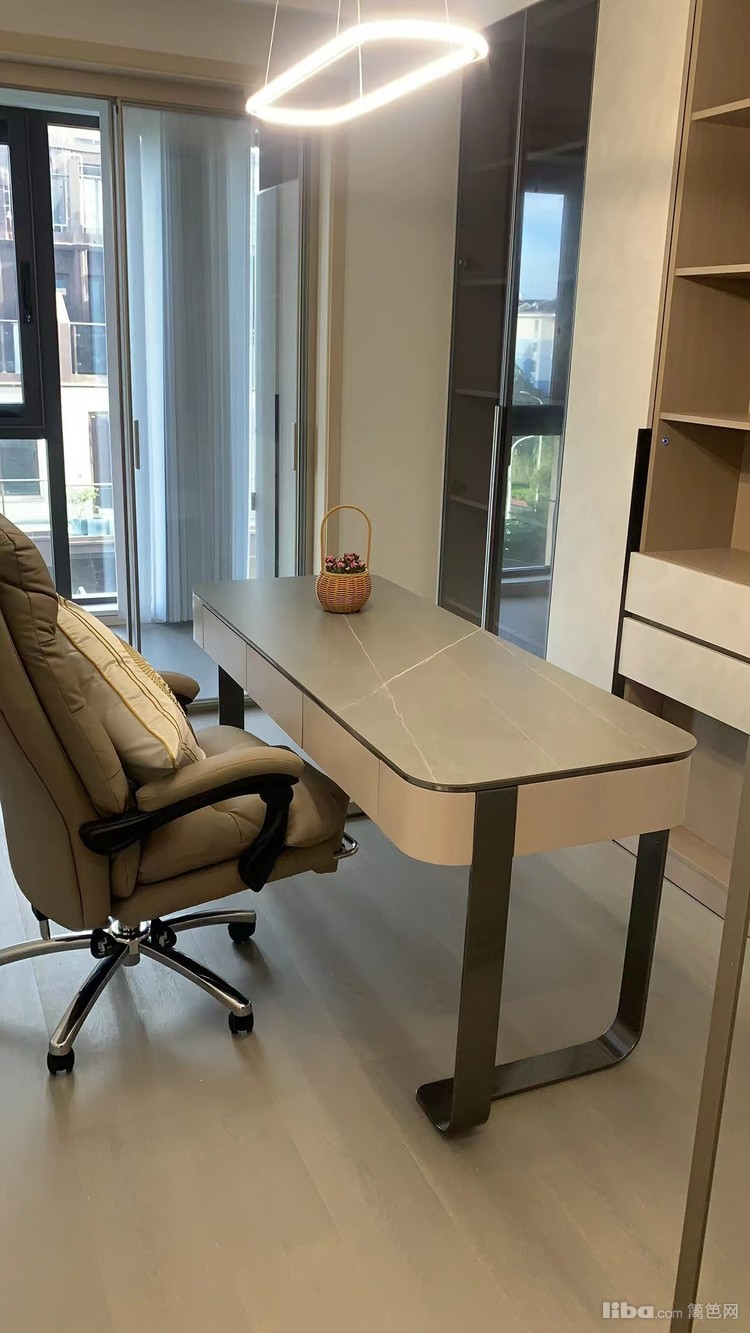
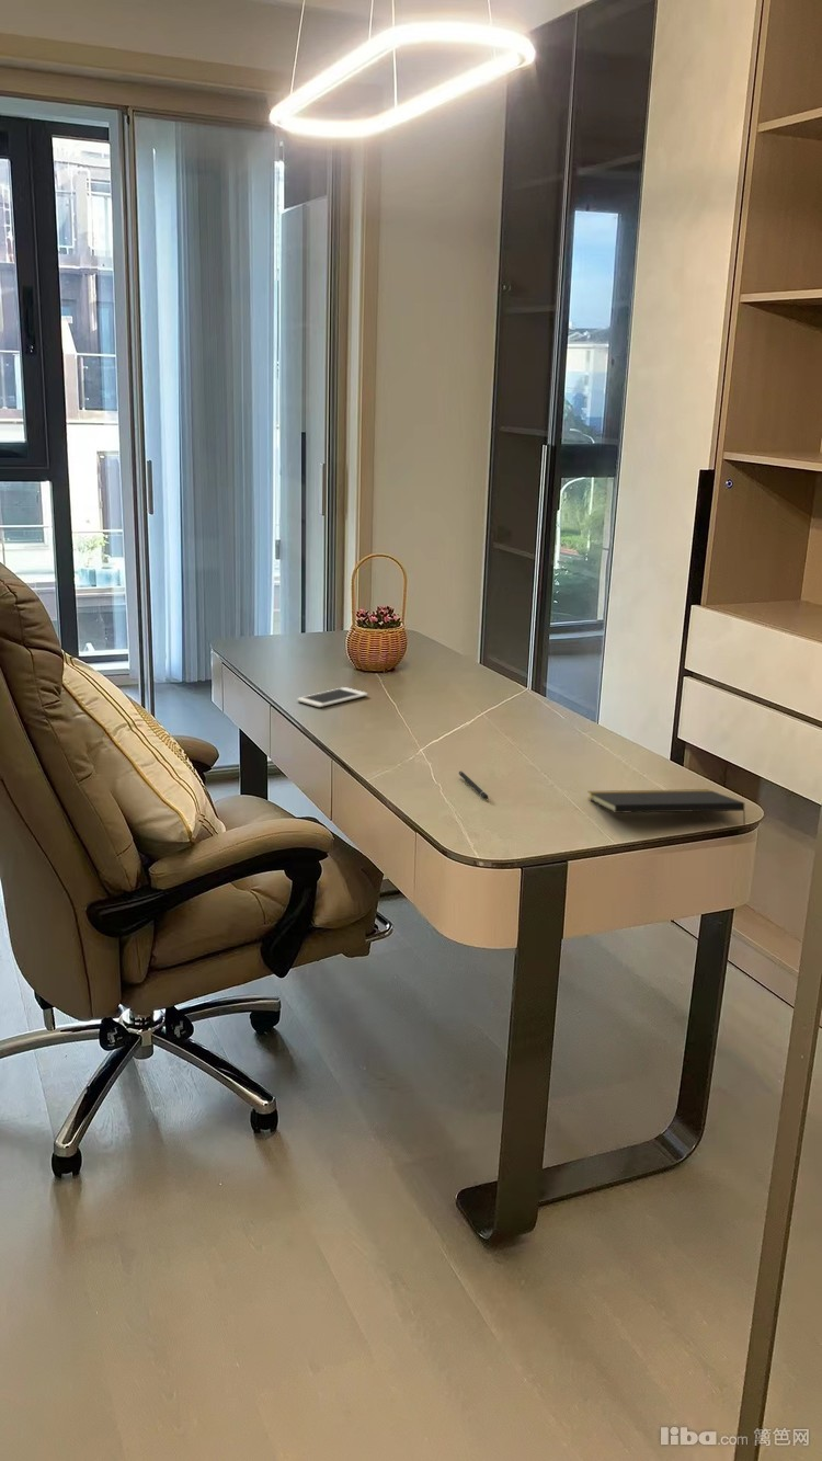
+ cell phone (332, 696)
+ notepad (663, 800)
+ pen (473, 785)
